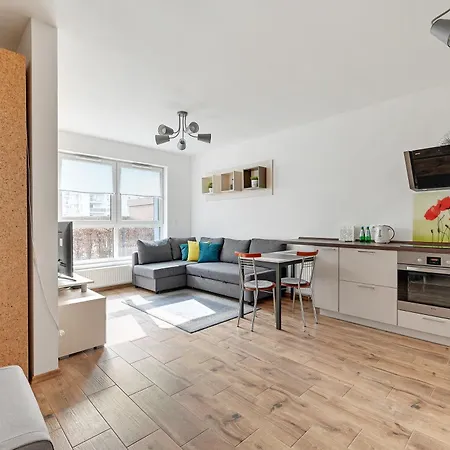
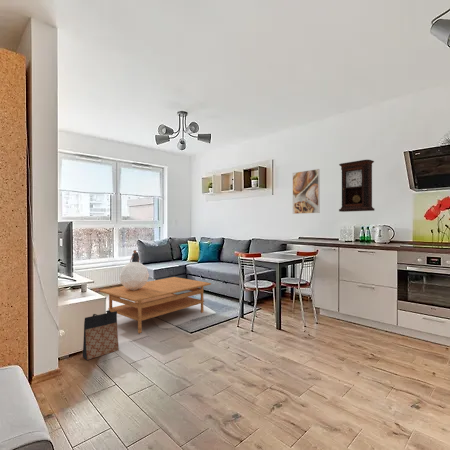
+ pendulum clock (355, 186)
+ coffee table (158, 301)
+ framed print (305, 192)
+ bag (101, 332)
+ decorative sphere (134, 269)
